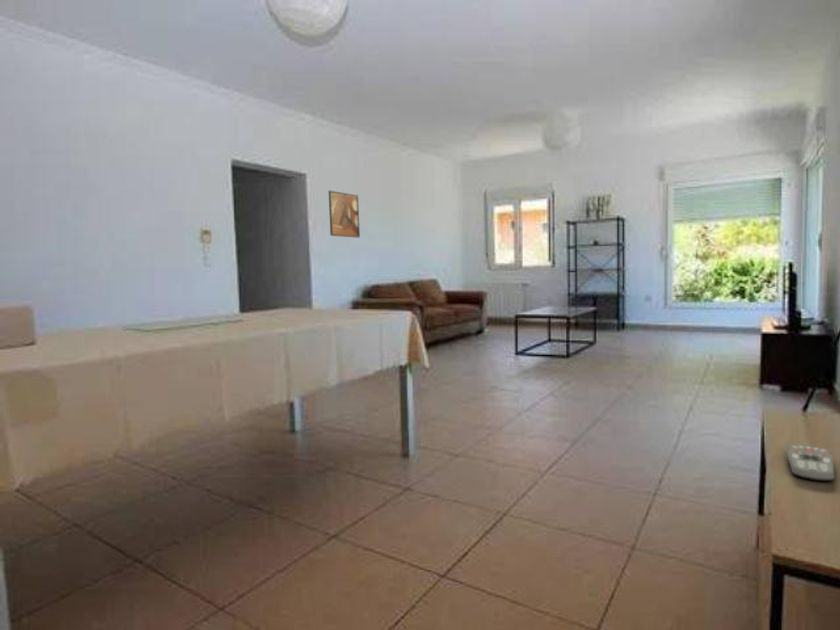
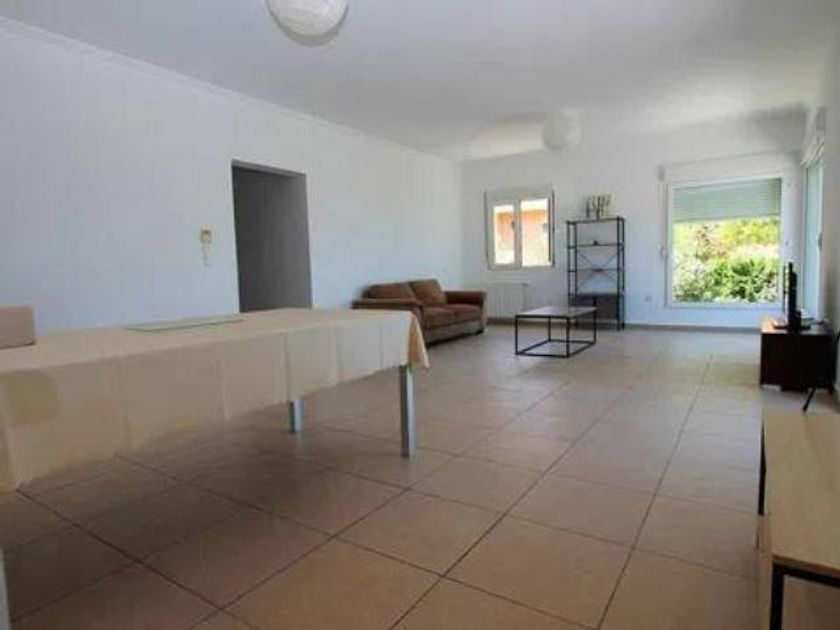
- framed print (344, 214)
- remote control (810, 462)
